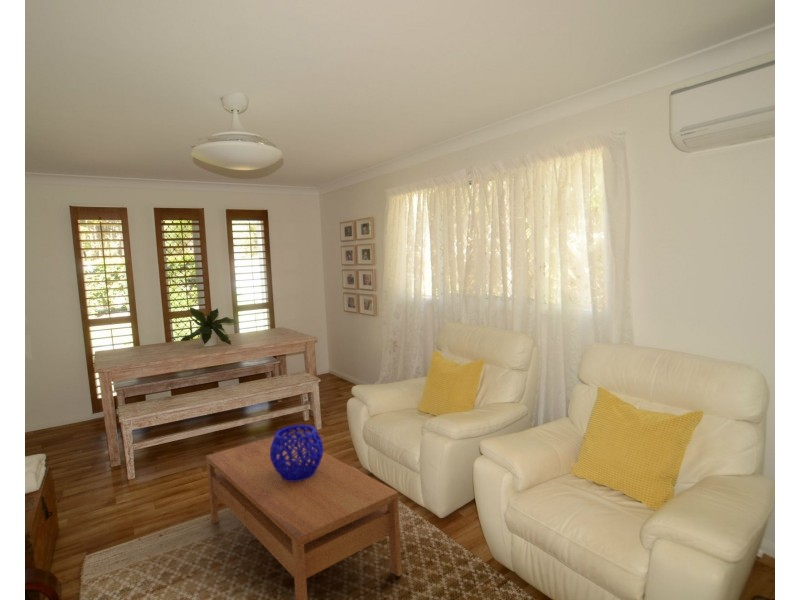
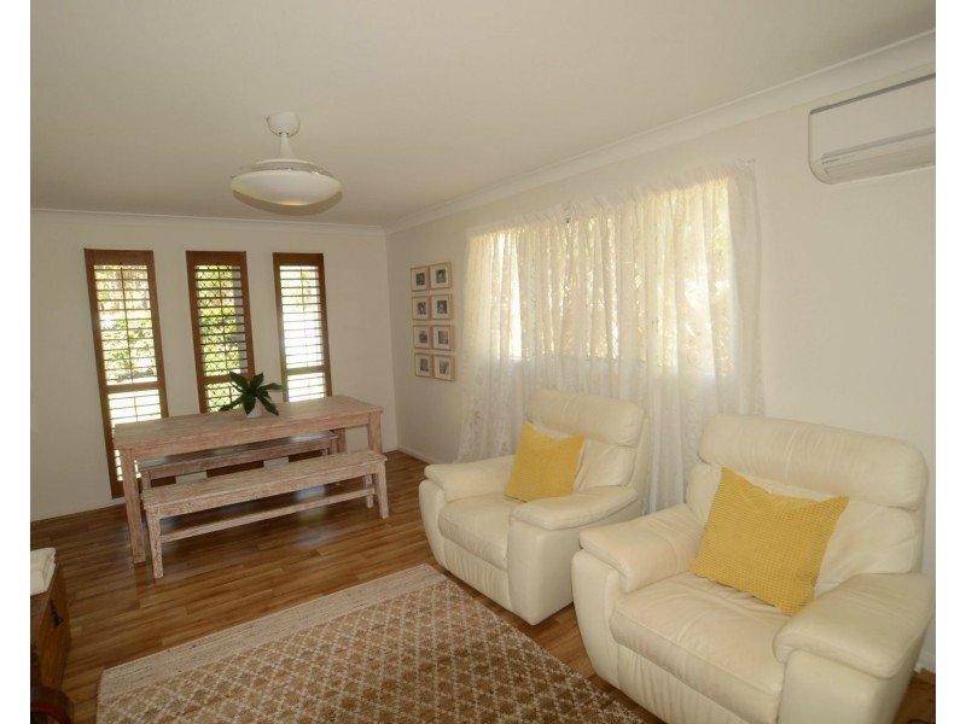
- decorative bowl (297, 452)
- coffee table (293, 508)
